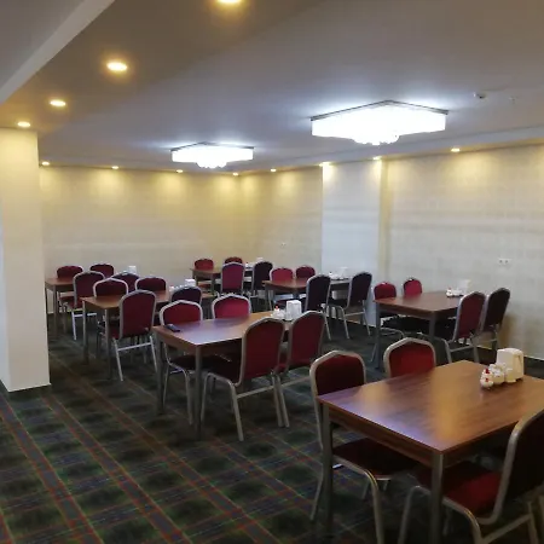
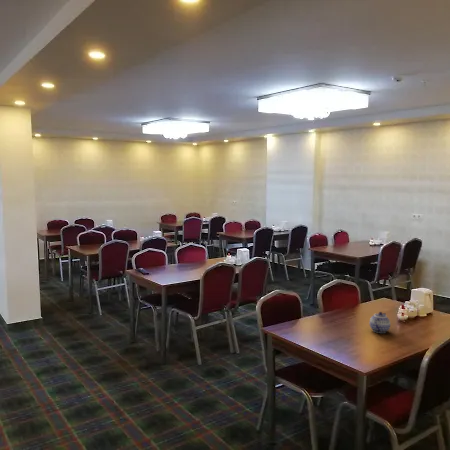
+ teapot (379, 321)
